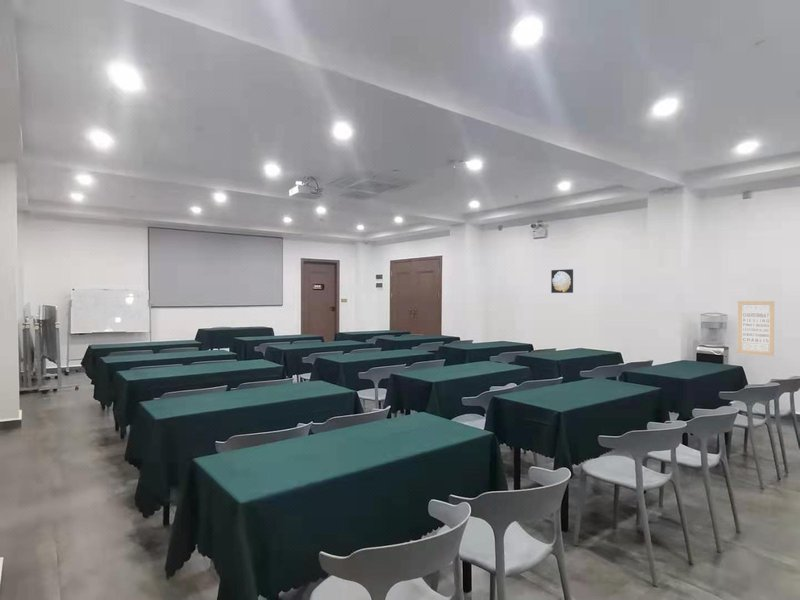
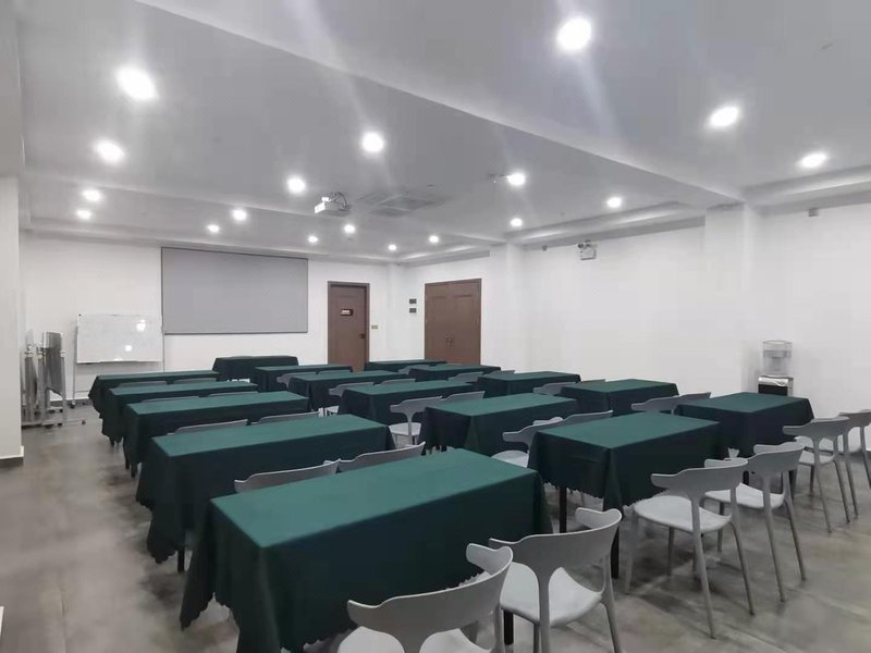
- wall art (755, 327)
- wall art (562, 281)
